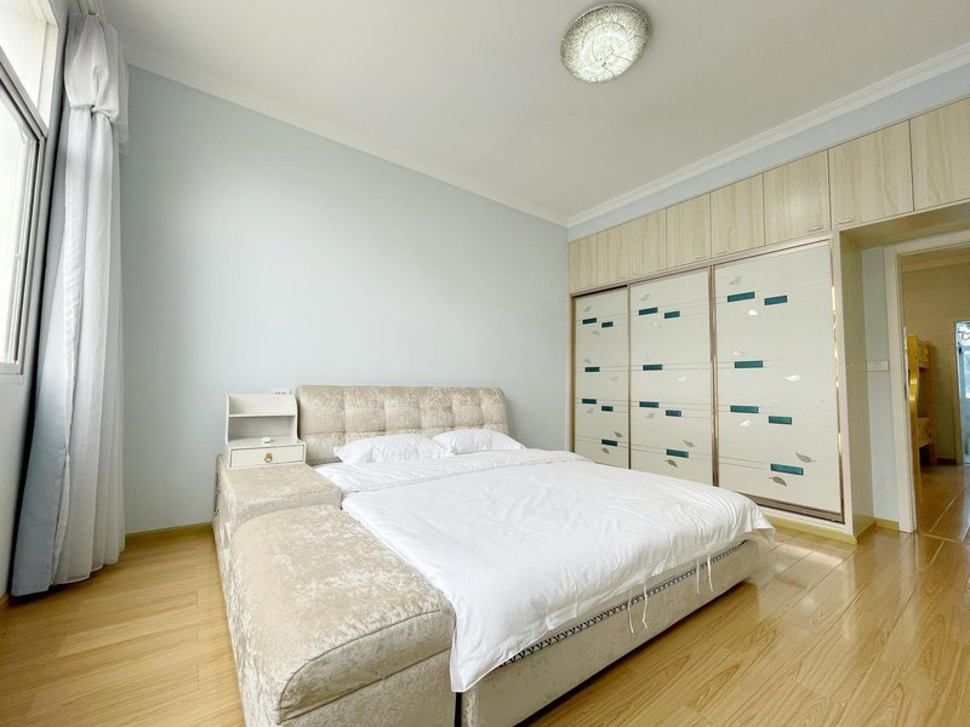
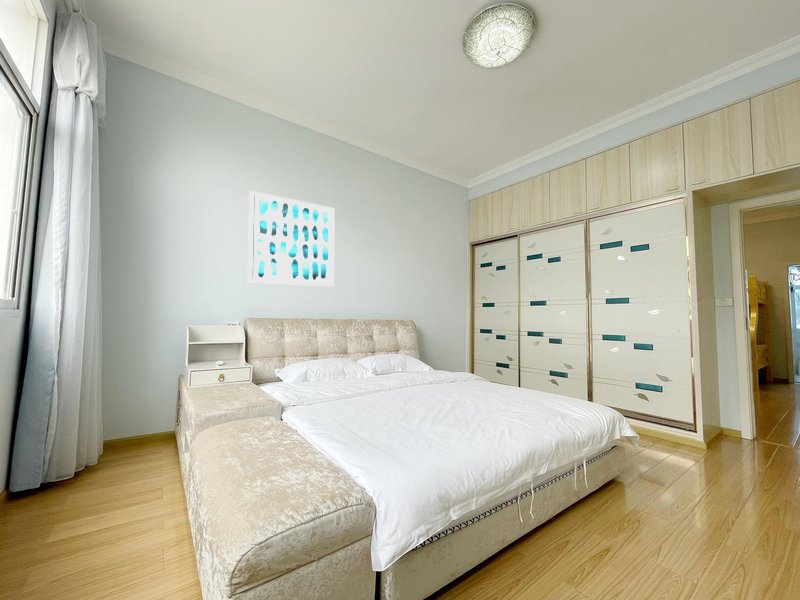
+ wall art (294, 242)
